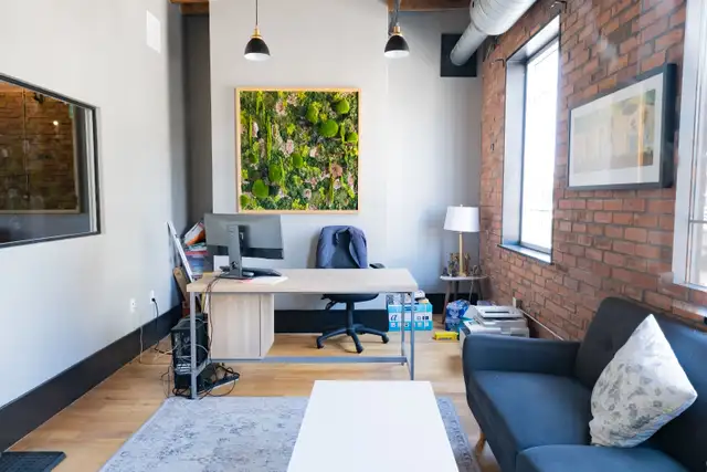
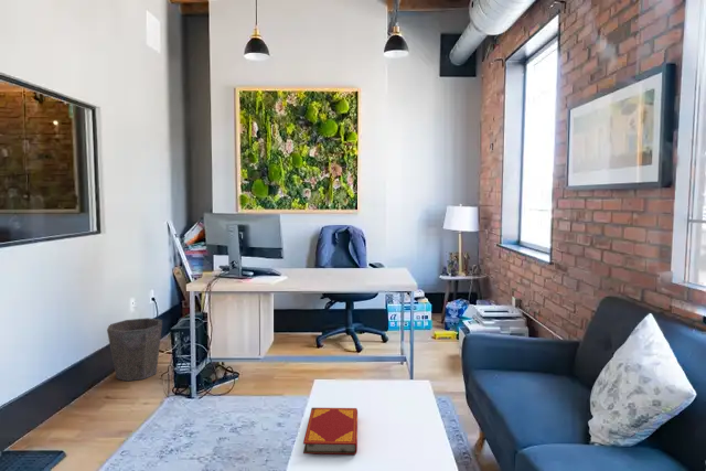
+ waste bin (136, 349)
+ hardback book (332, 428)
